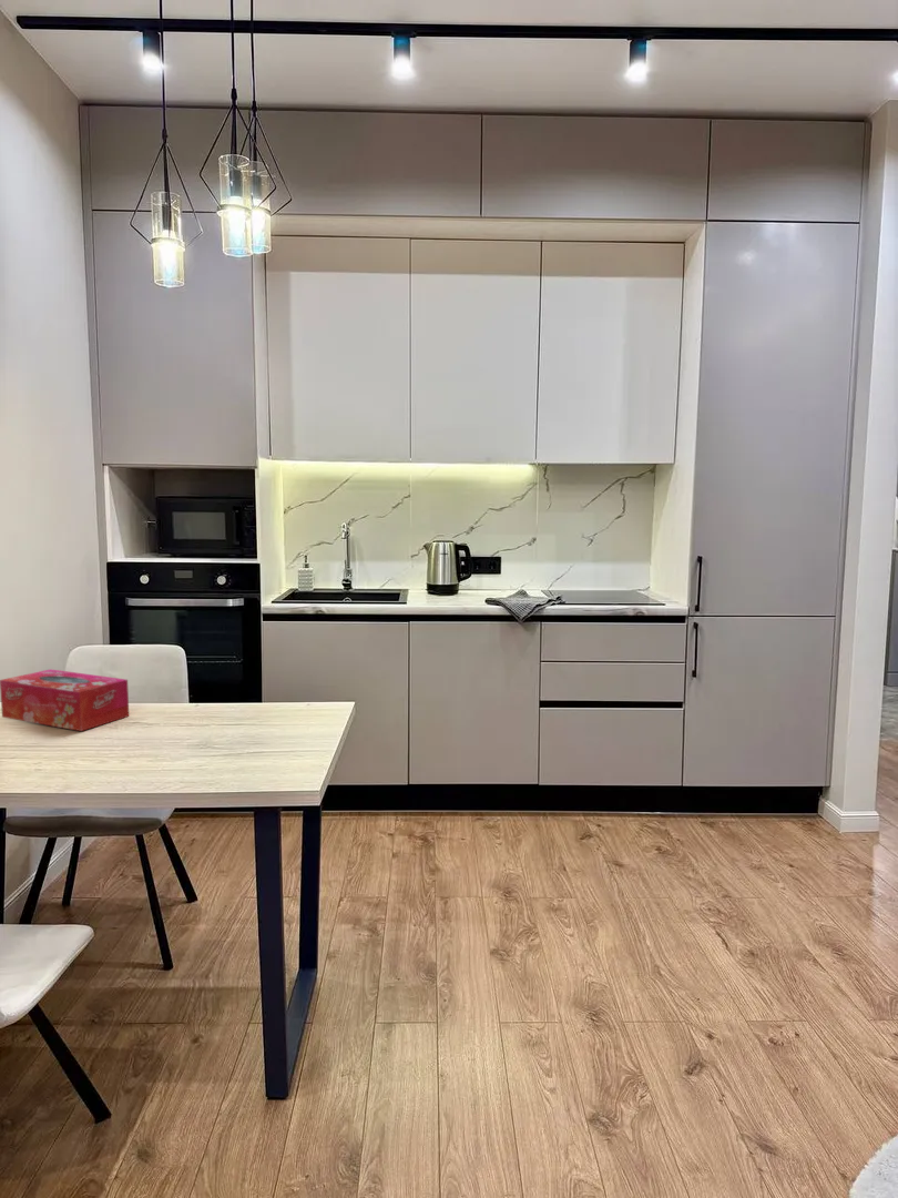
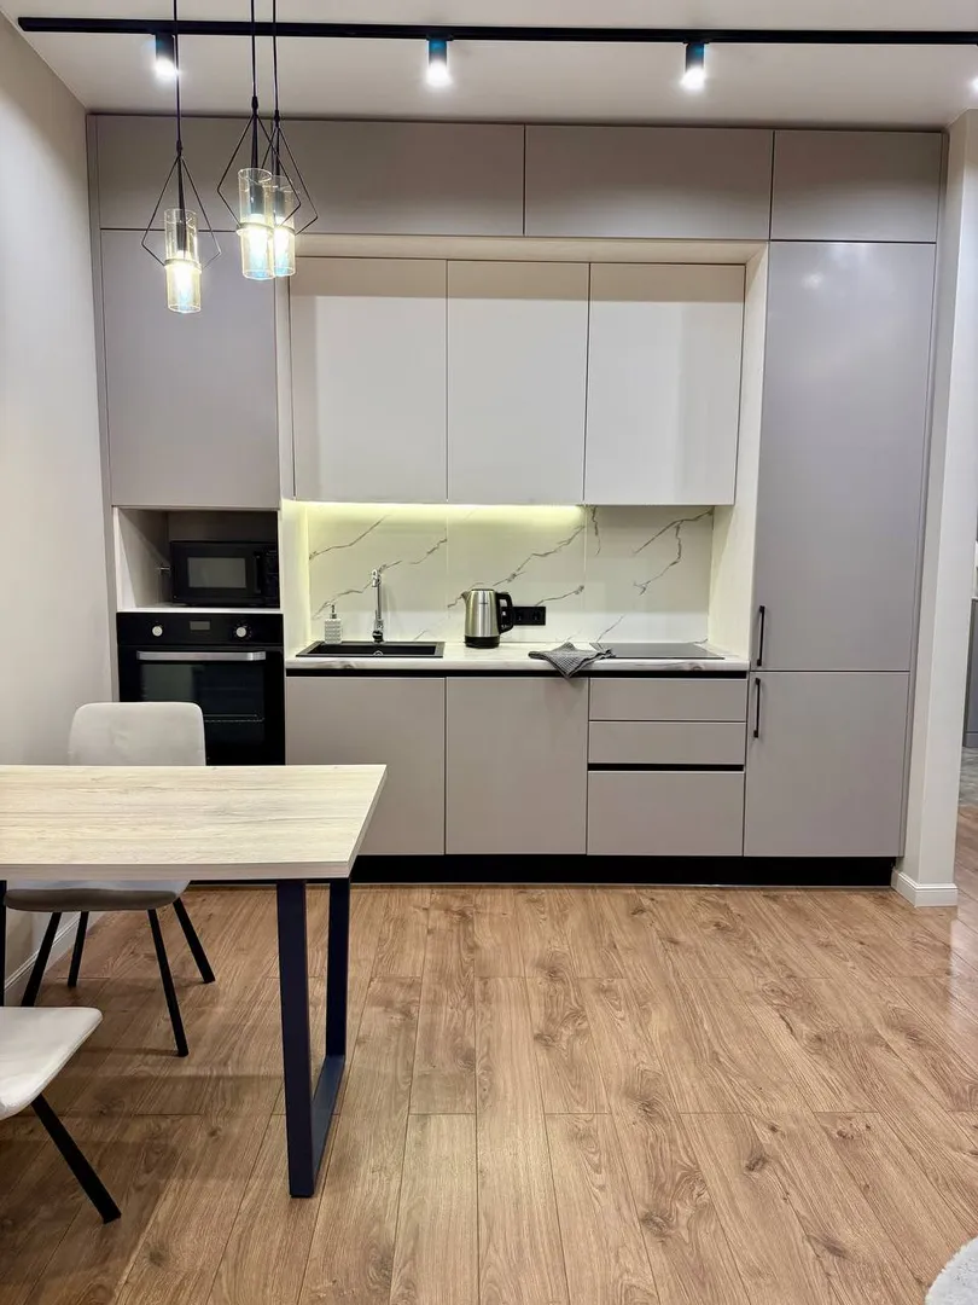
- tissue box (64, 698)
